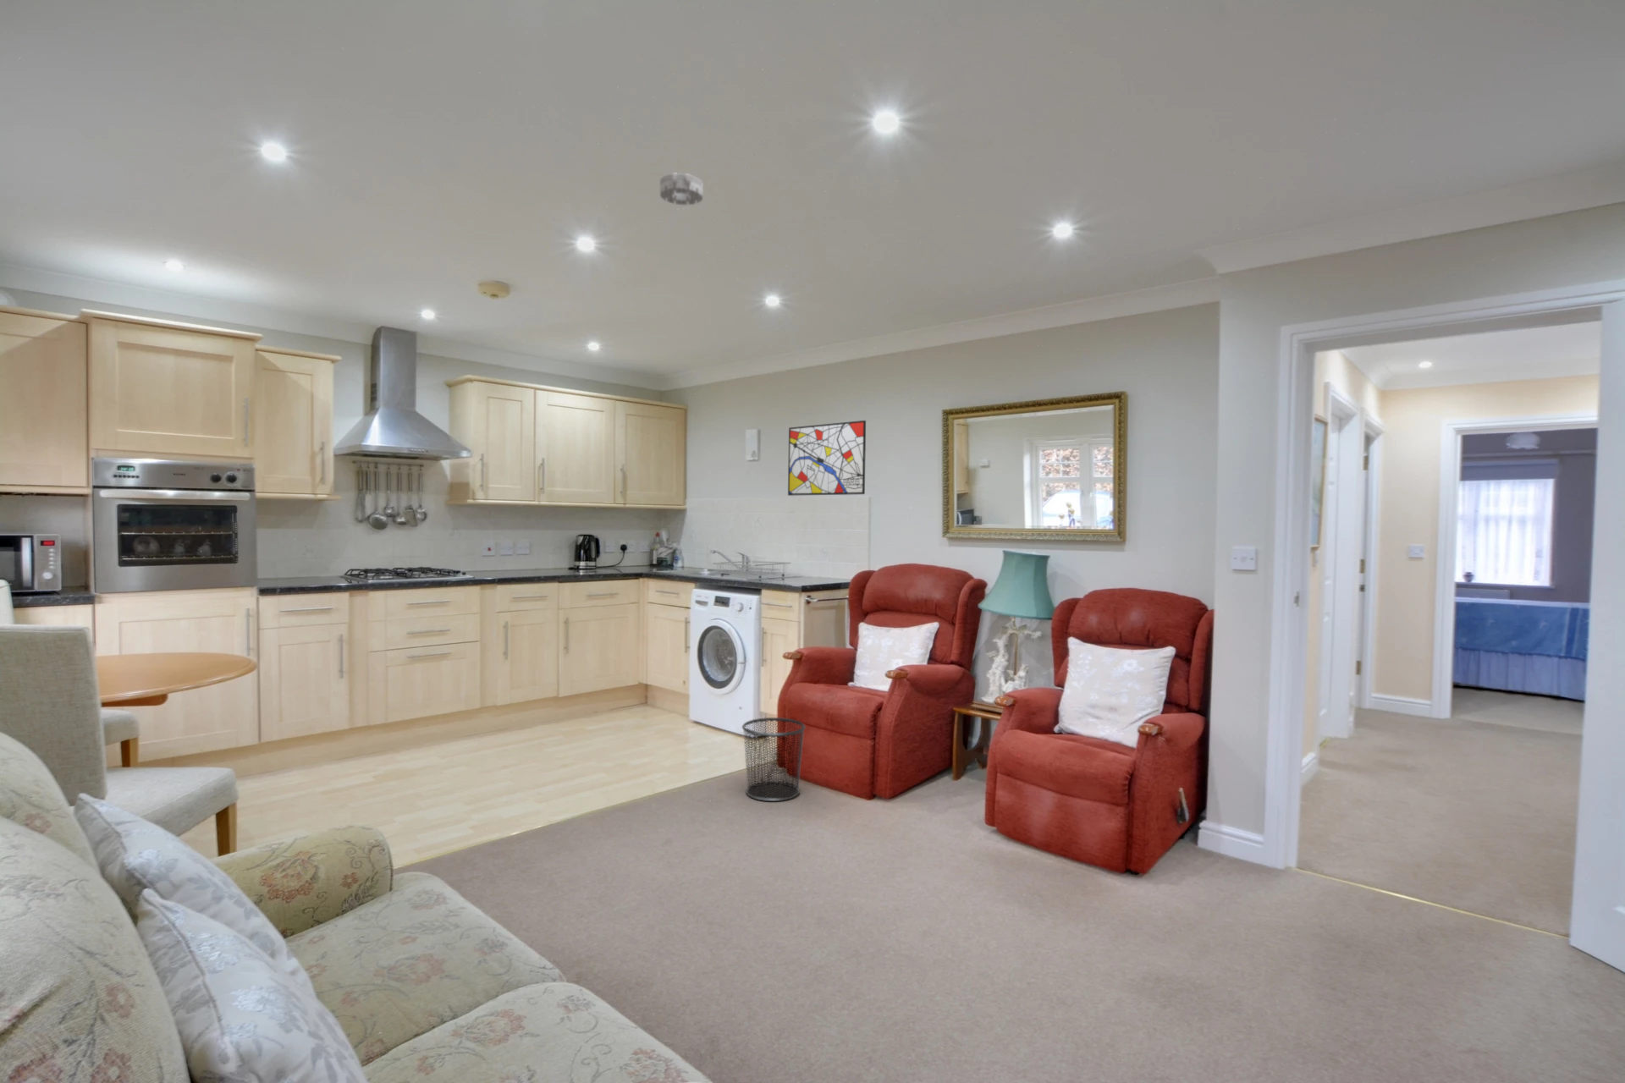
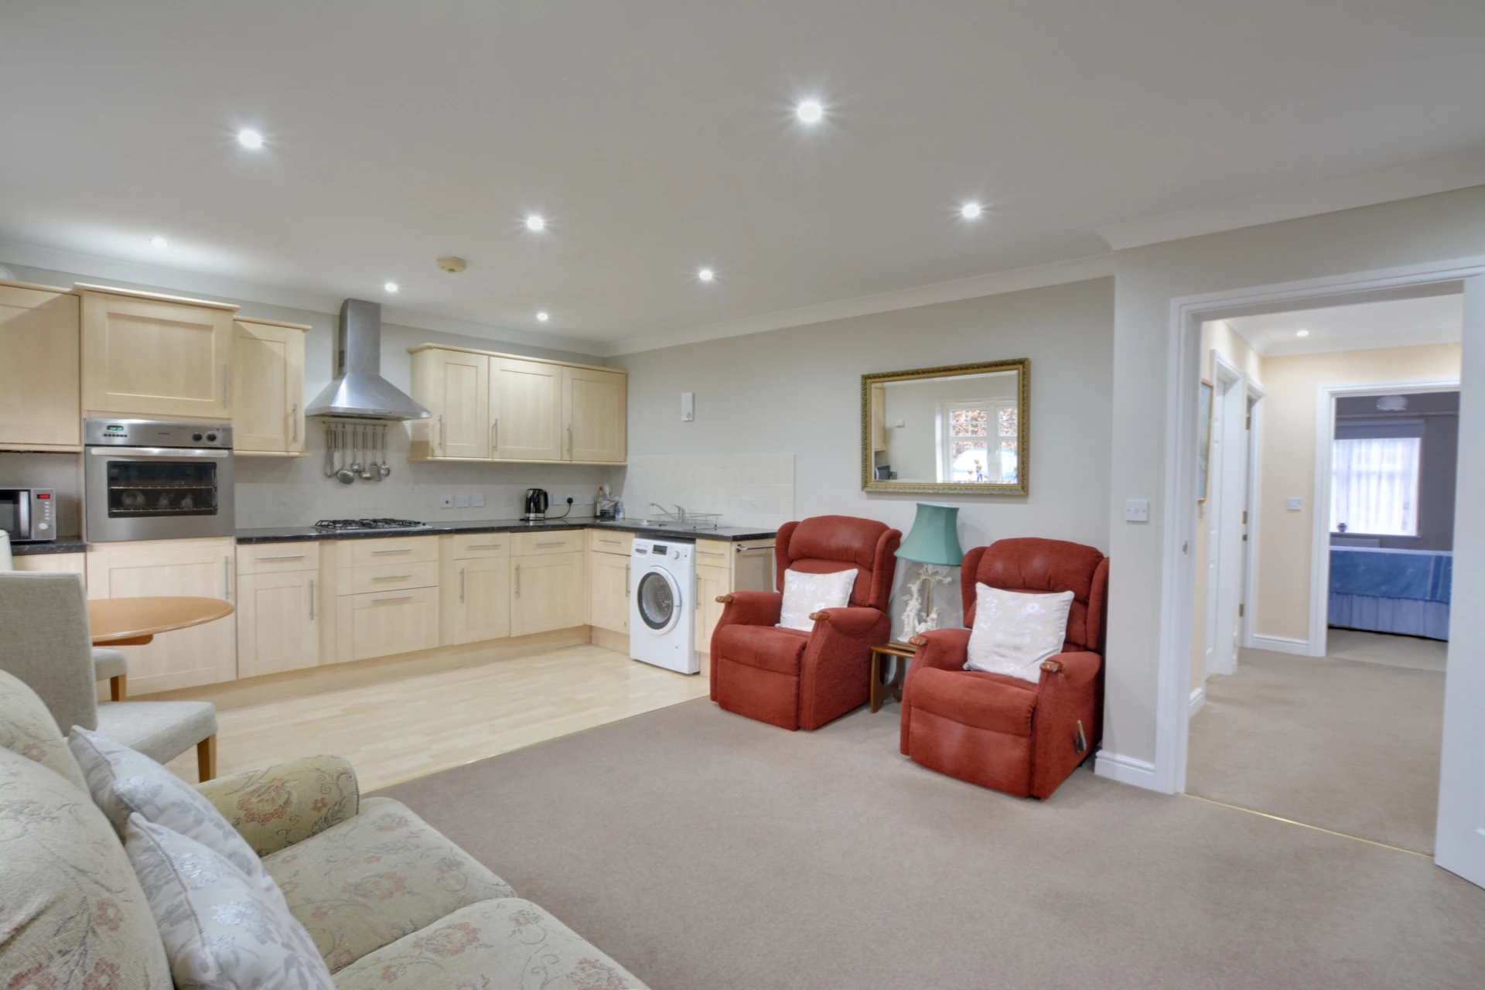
- wall art (825, 459)
- waste bin (774, 758)
- smoke detector (682, 187)
